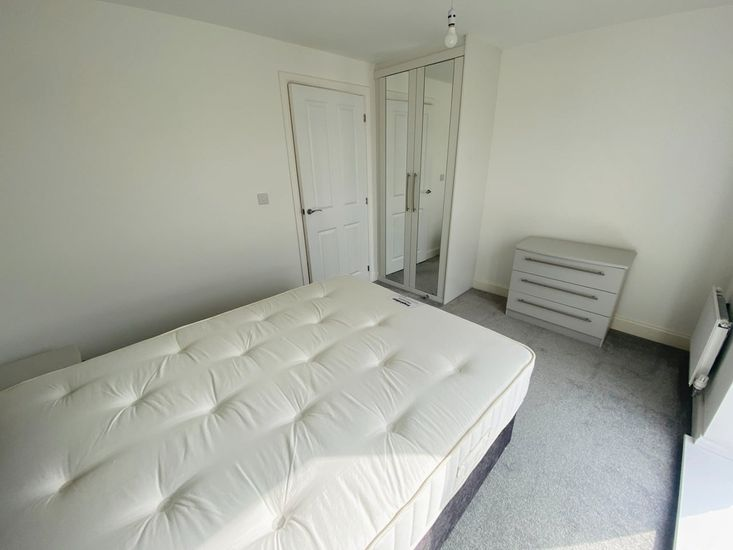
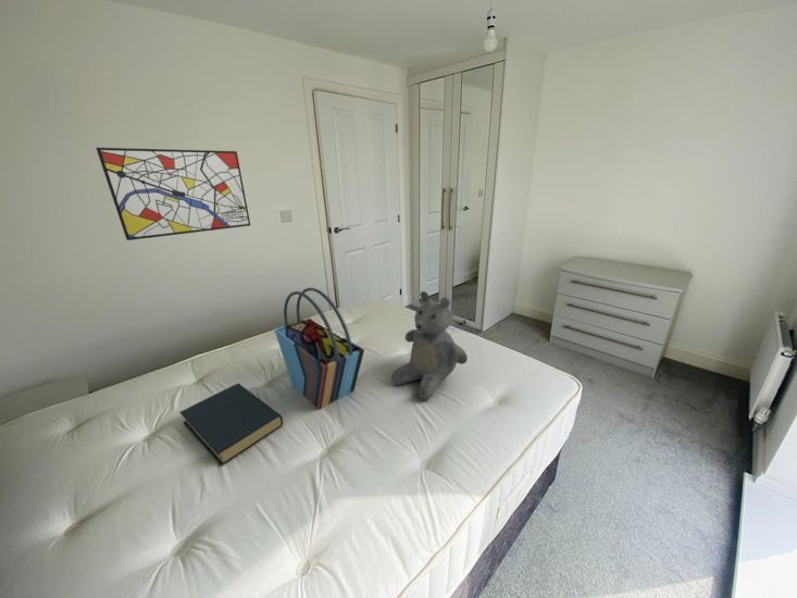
+ teddy bear (425, 340)
+ wall art (185, 192)
+ hardback book (231, 418)
+ tote bag (316, 341)
